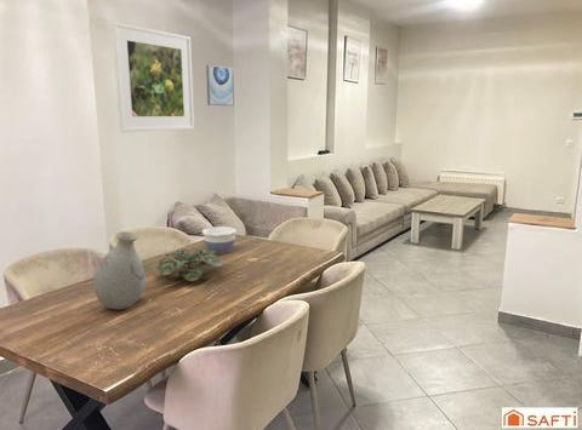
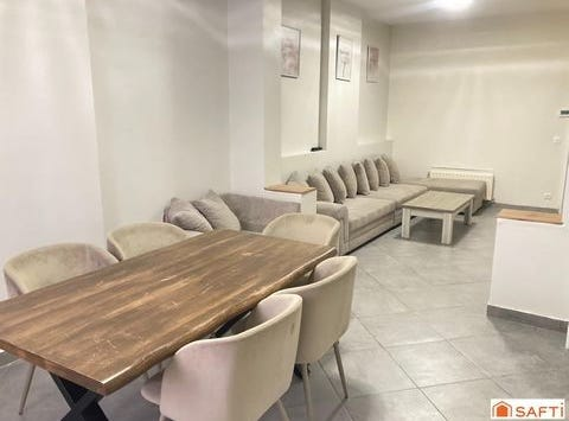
- bowl (219, 240)
- vase (119, 269)
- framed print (156, 81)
- wall art (221, 86)
- plant (190, 263)
